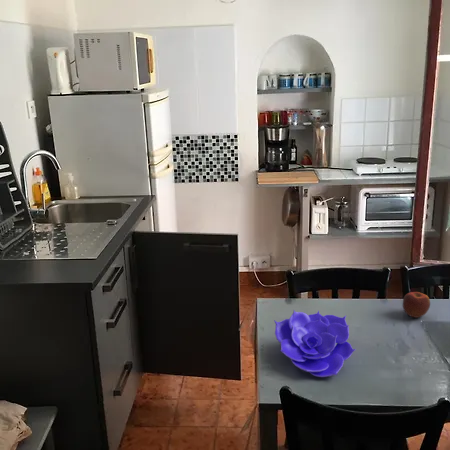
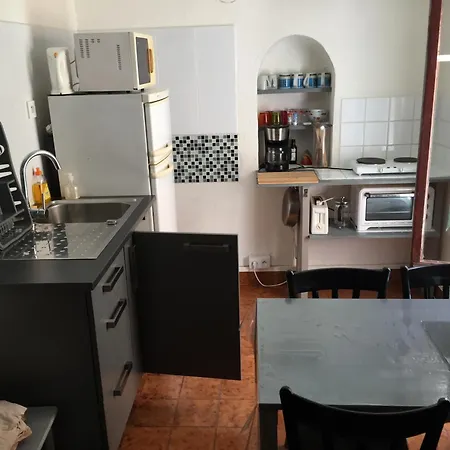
- apple (416, 304)
- decorative bowl (312, 340)
